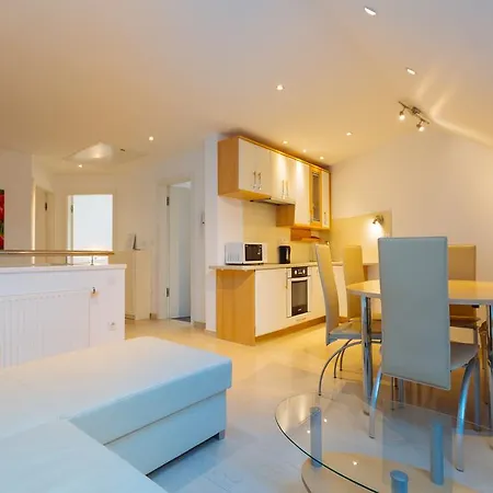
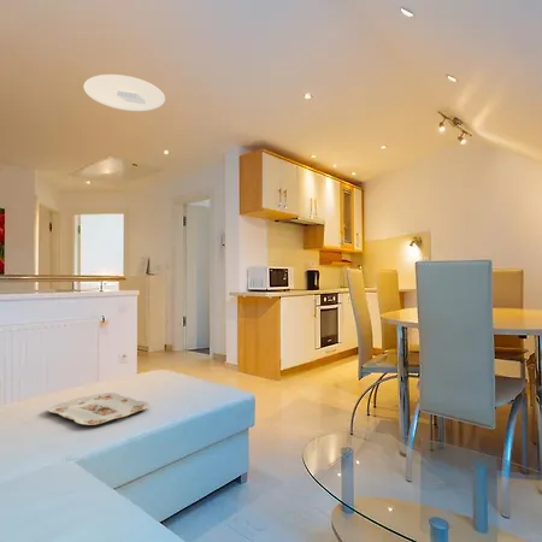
+ ceiling light (125, 90)
+ serving tray (99, 407)
